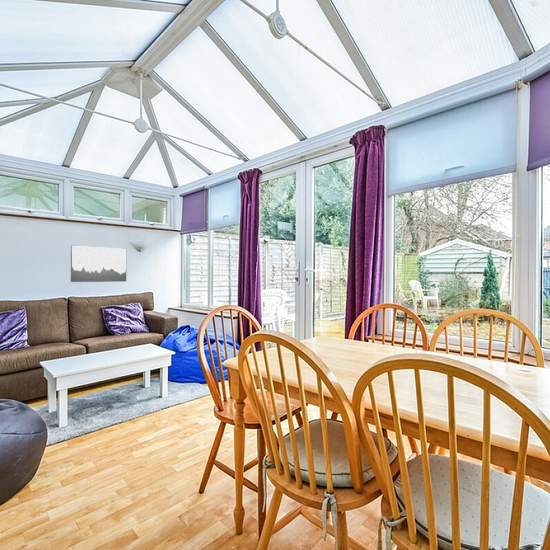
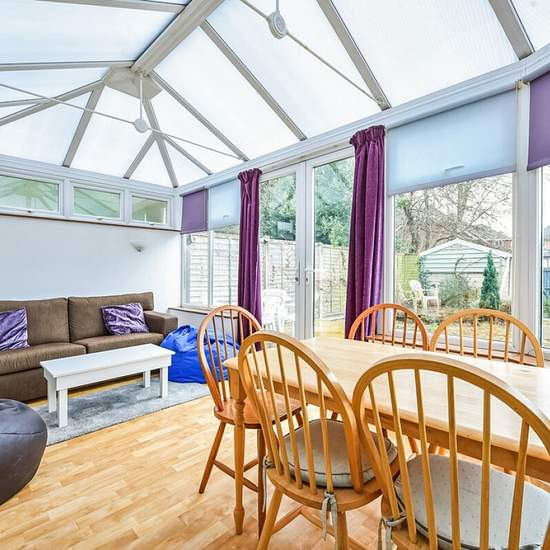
- wall art (100, 264)
